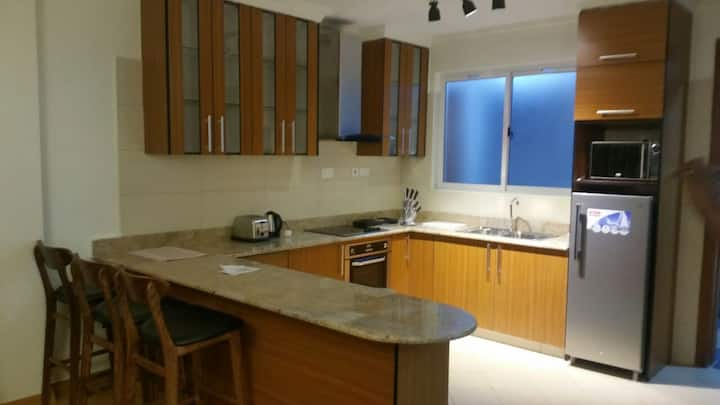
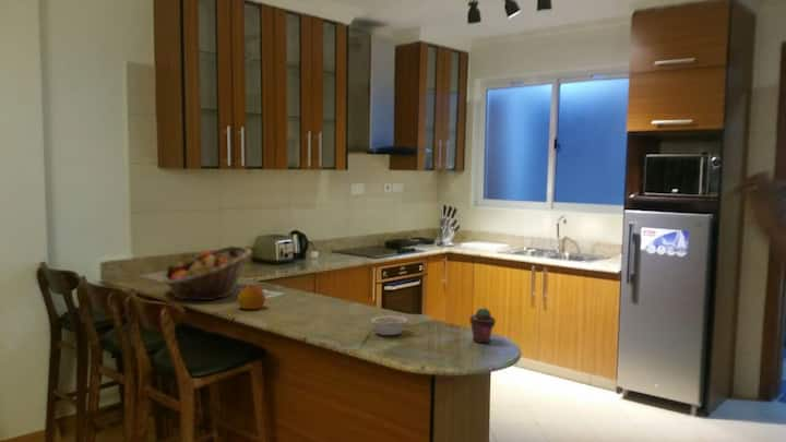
+ fruit (251, 296)
+ fruit basket (207, 271)
+ potted succulent (481, 324)
+ legume (390, 324)
